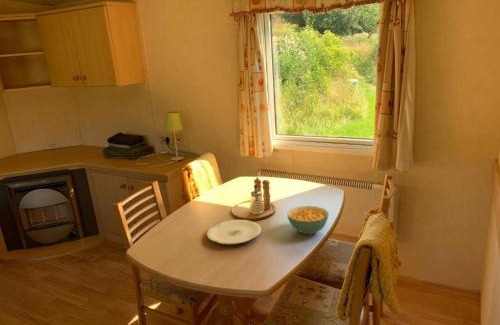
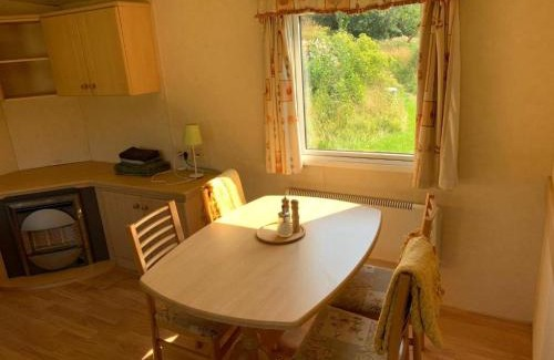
- plate (234, 232)
- cereal bowl (308, 222)
